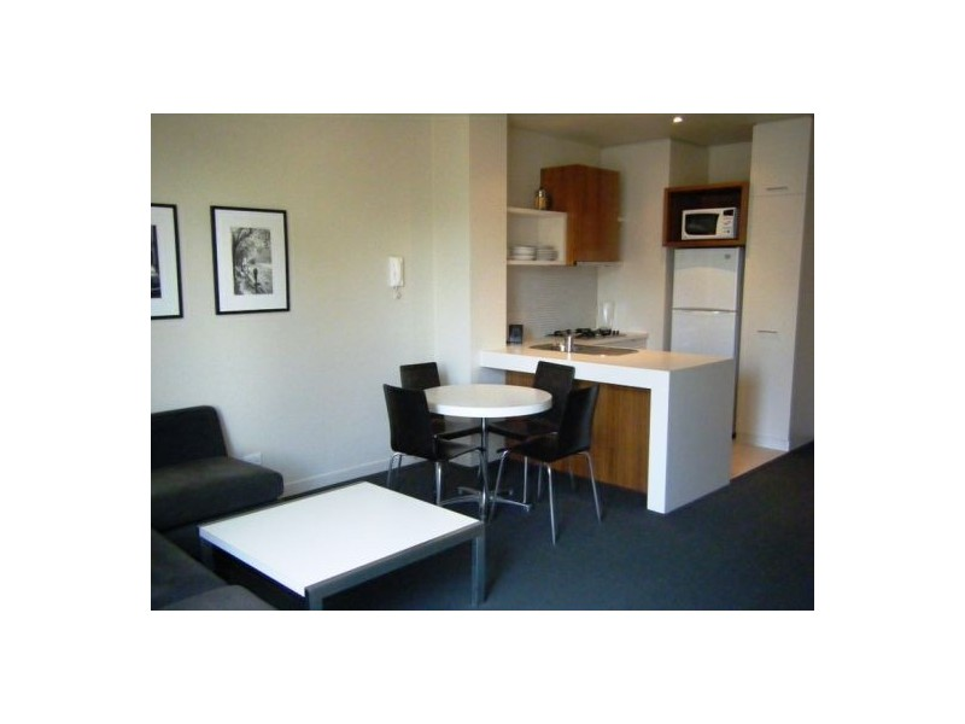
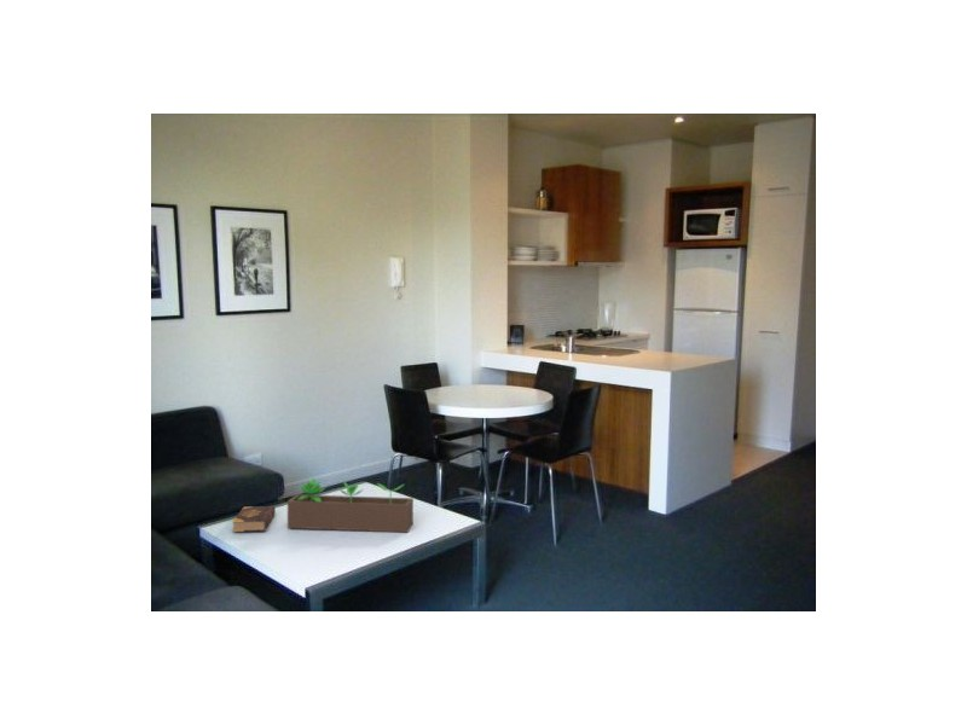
+ succulent planter (351, 503)
+ book (255, 517)
